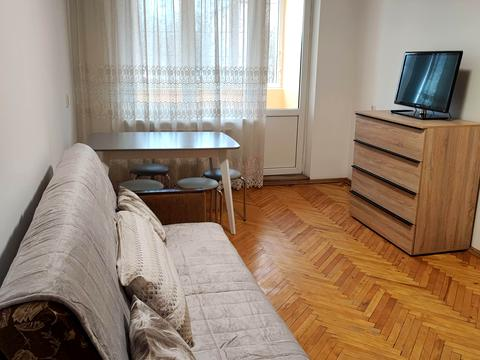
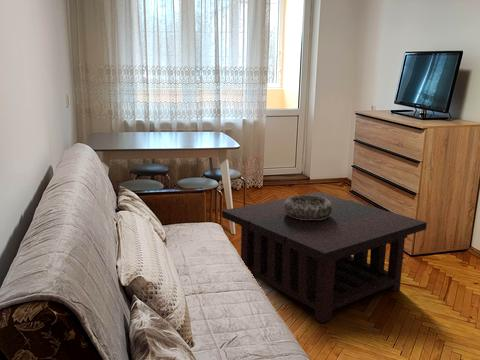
+ decorative bowl (308, 207)
+ coffee table (319, 250)
